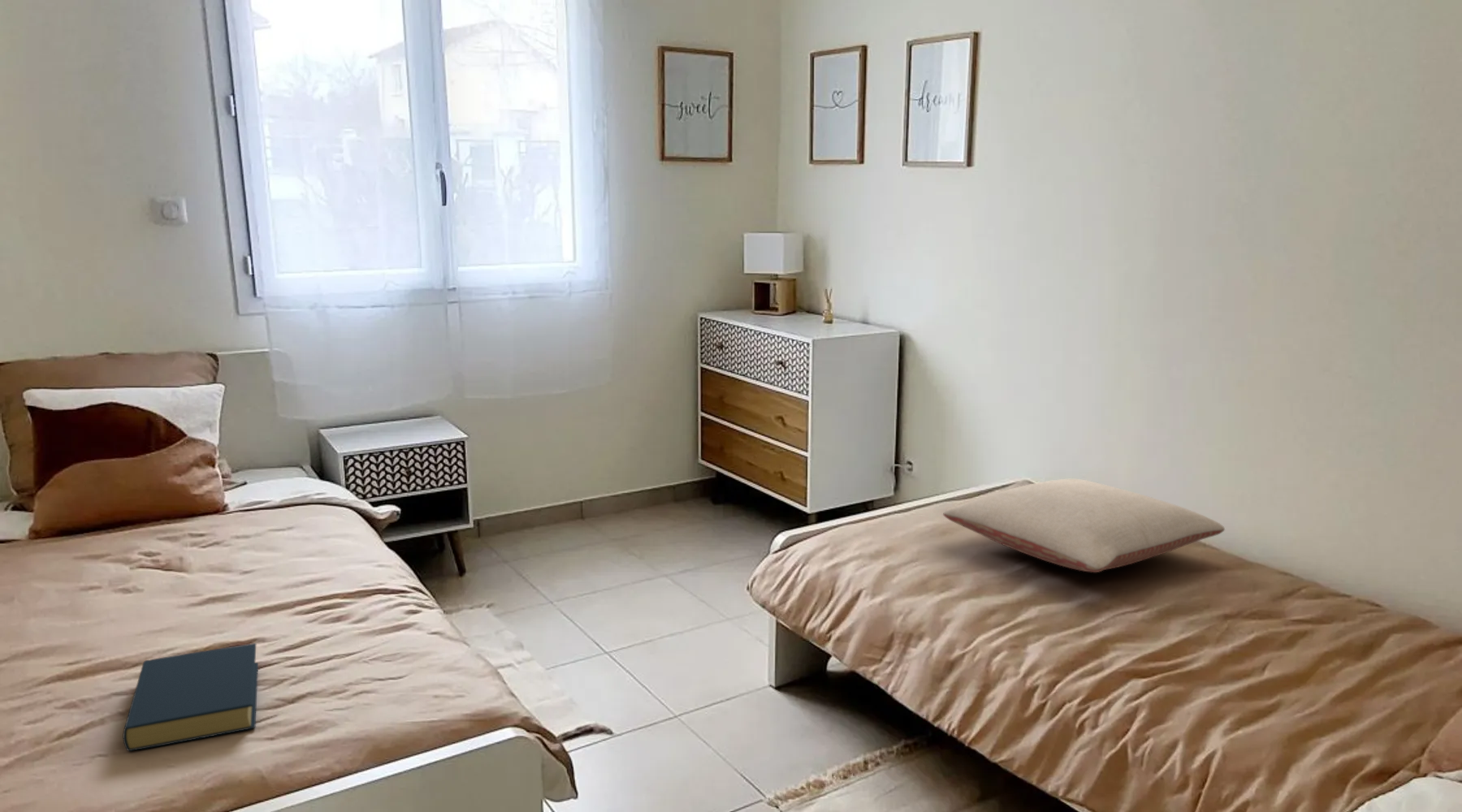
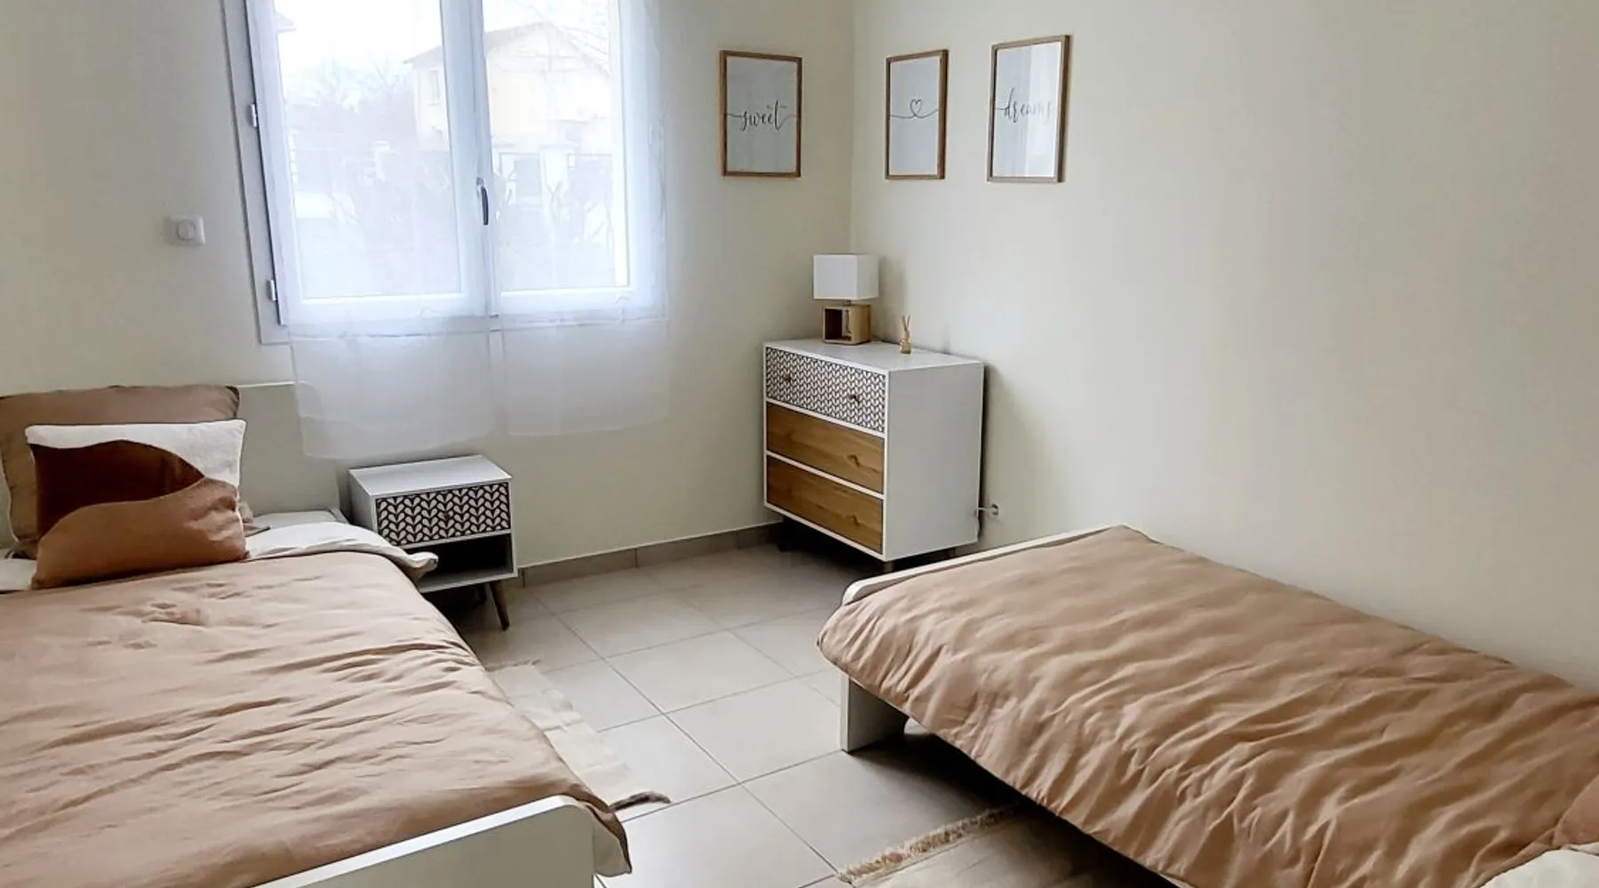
- hardback book (196, 693)
- pillow (1079, 520)
